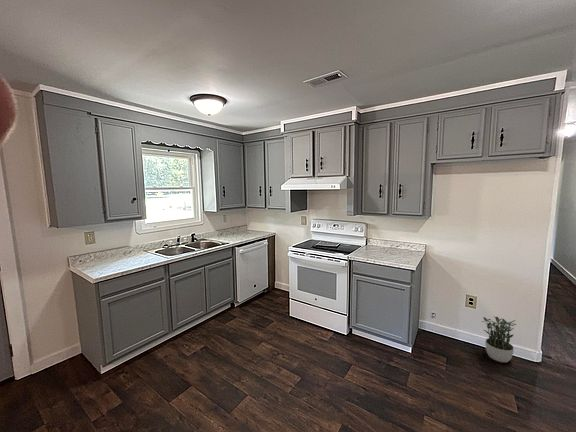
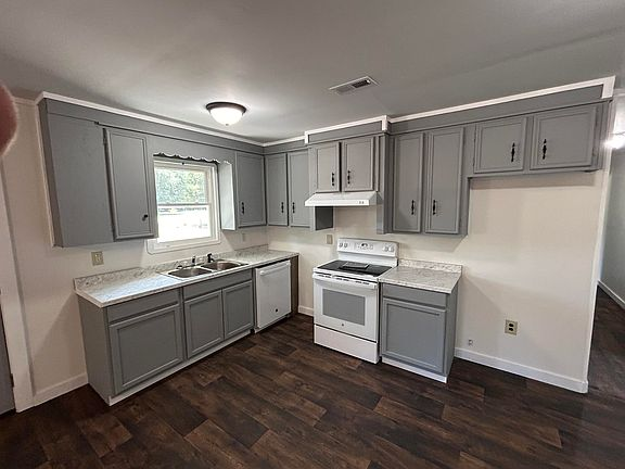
- potted plant (497, 336)
